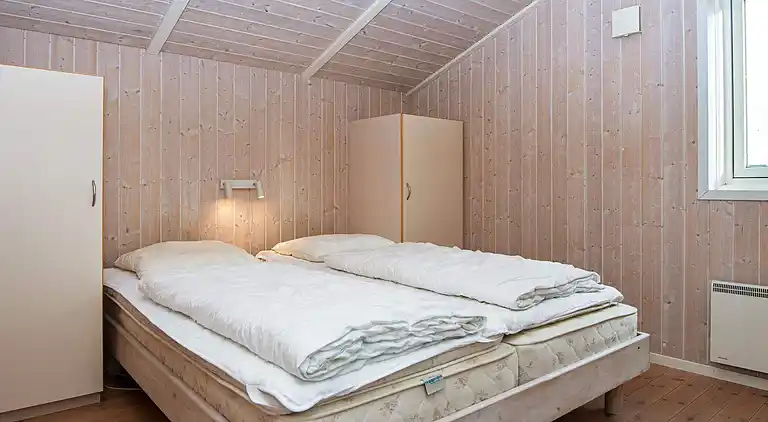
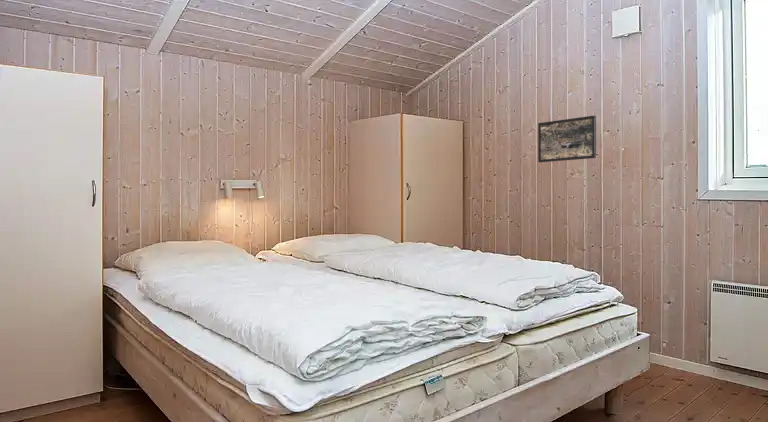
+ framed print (566, 139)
